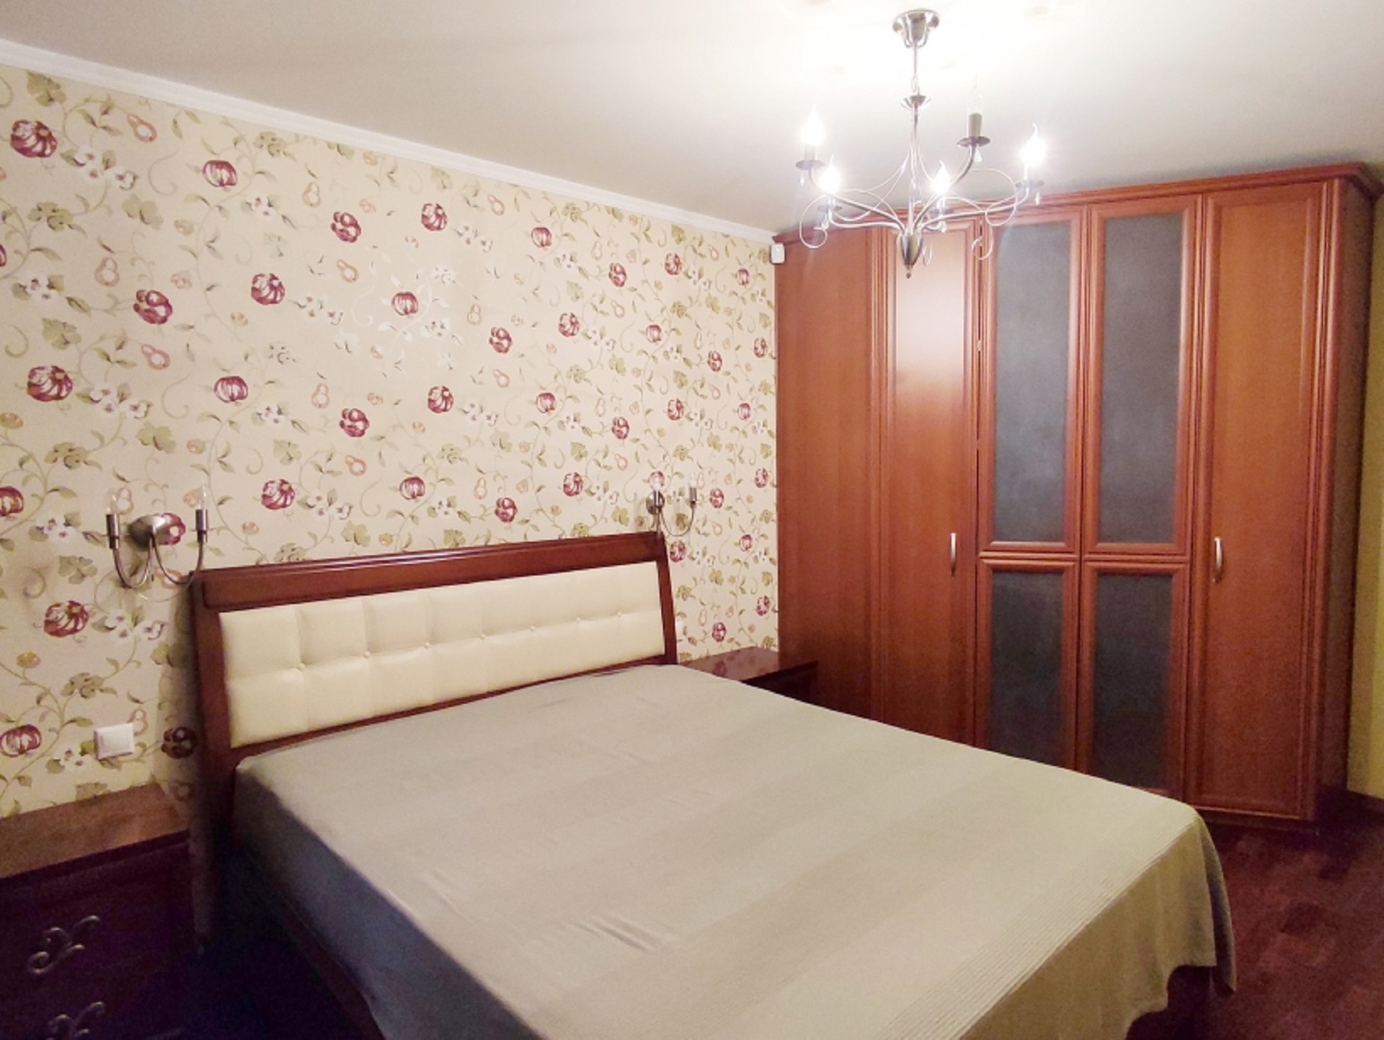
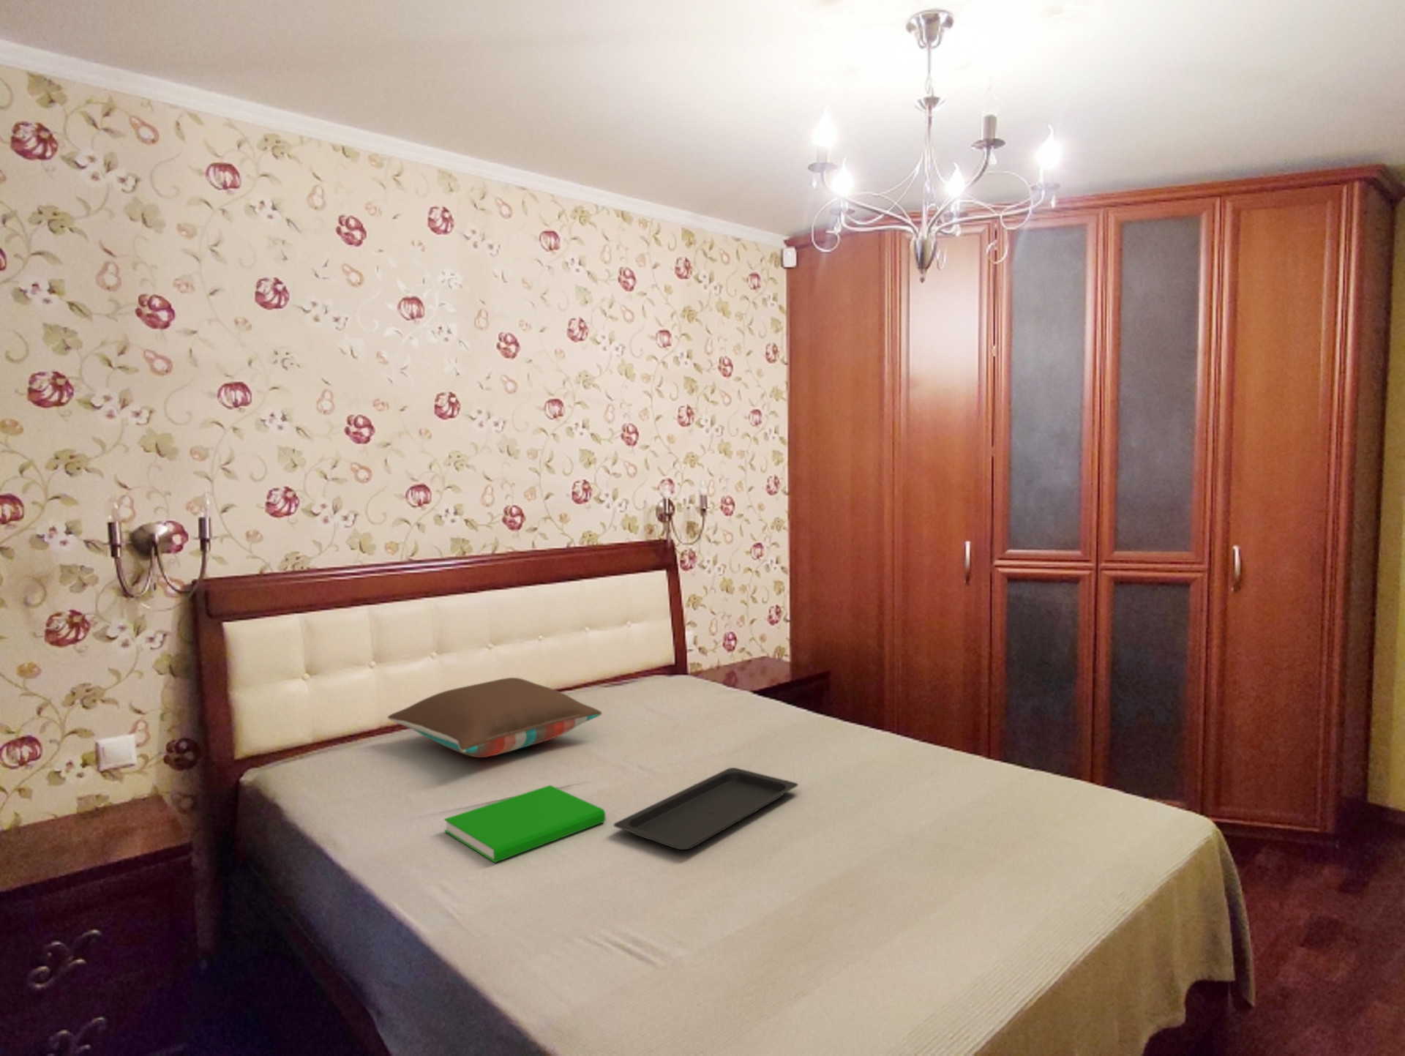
+ pillow (496, 714)
+ serving tray (711, 808)
+ book (526, 821)
